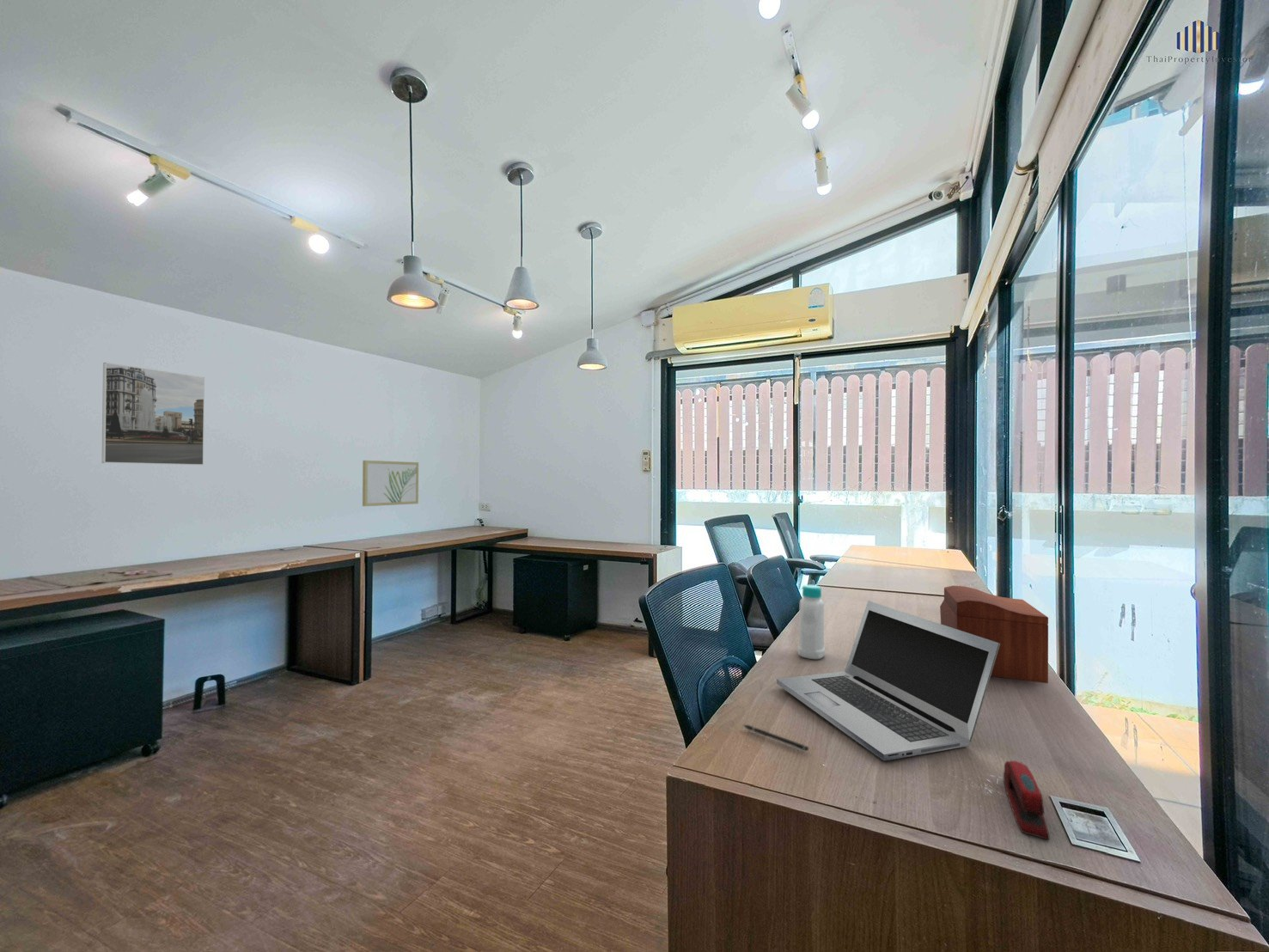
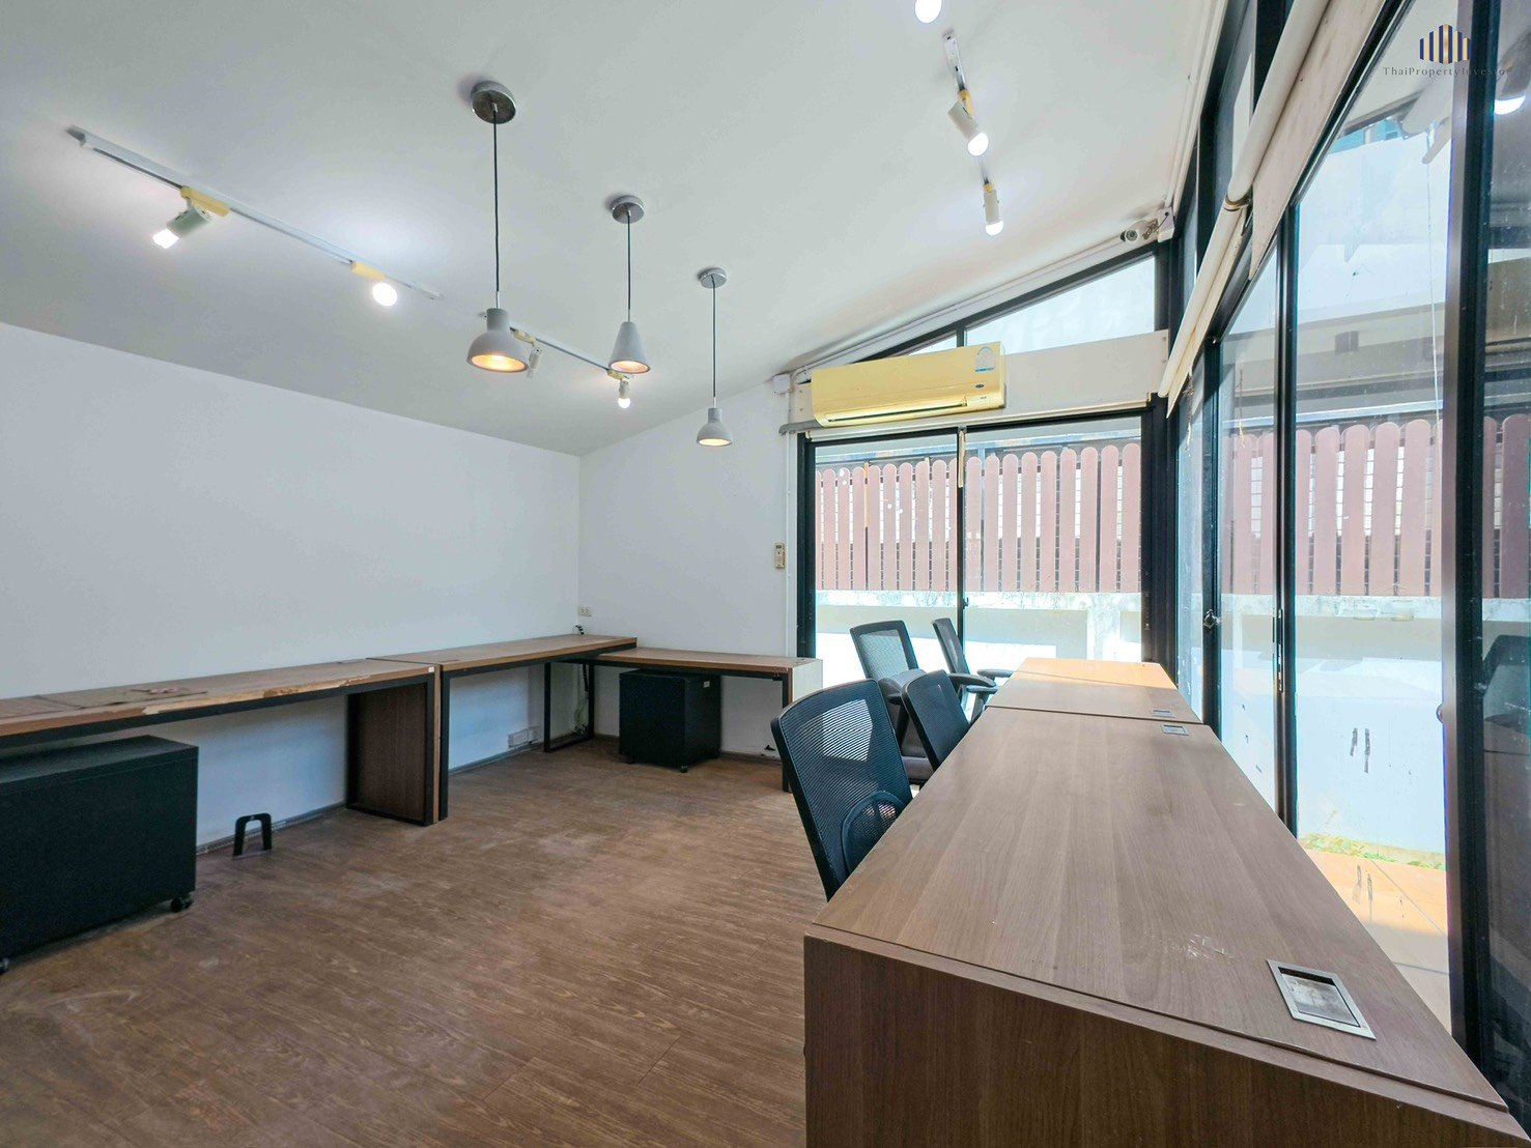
- sewing box (990, 626)
- stapler (1023, 788)
- wall art (392, 483)
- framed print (156, 417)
- pen (773, 736)
- bottle (811, 620)
- laptop (875, 667)
